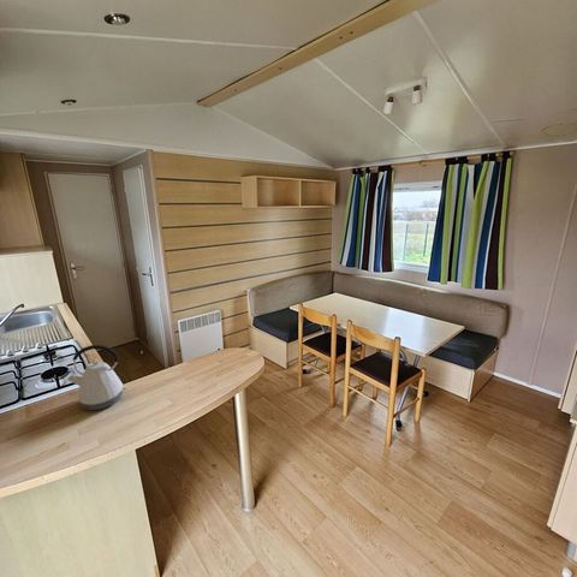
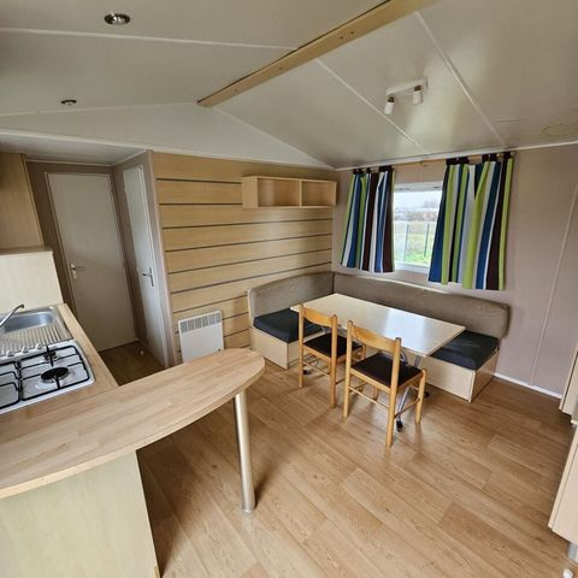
- kettle (95, 374)
